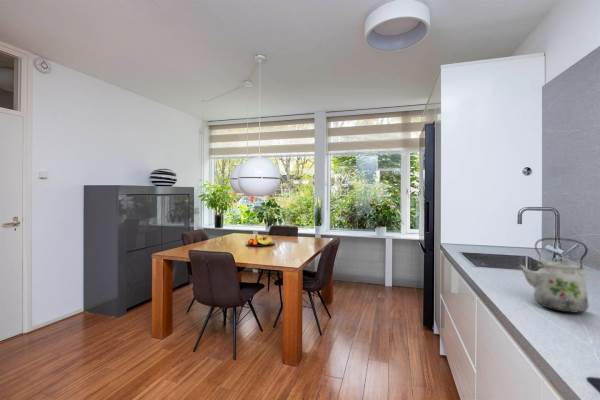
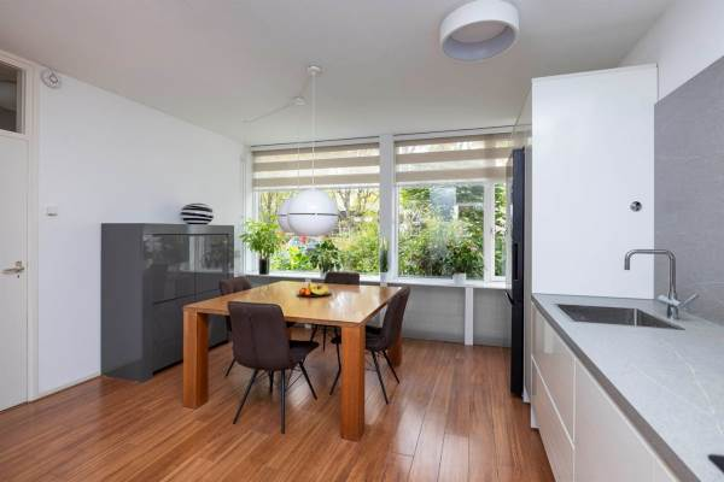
- kettle (549, 271)
